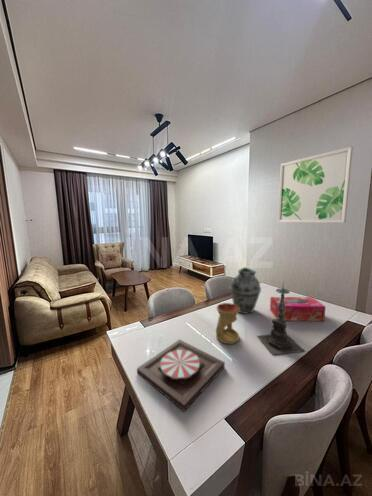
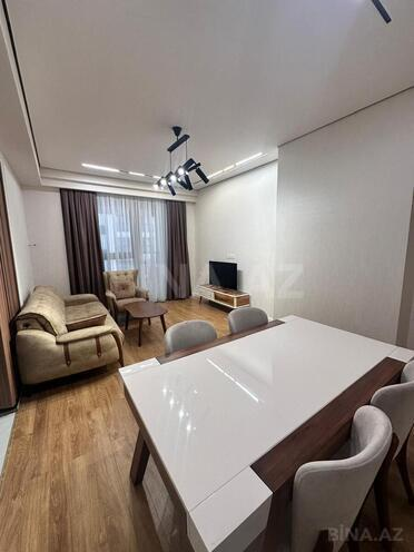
- tissue box (295, 308)
- candle holder (281, 312)
- wall art (309, 190)
- plate (181, 365)
- oil burner (227, 322)
- vase (245, 290)
